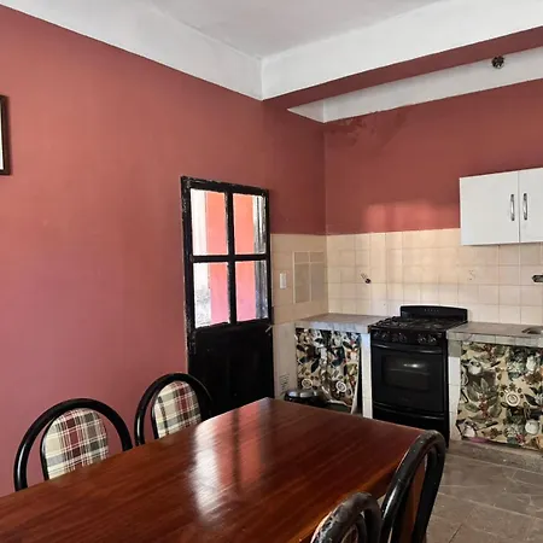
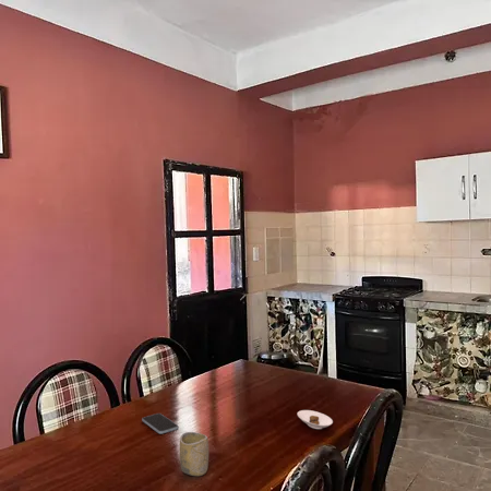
+ saucer (314, 420)
+ cup (194, 453)
+ smartphone (159, 422)
